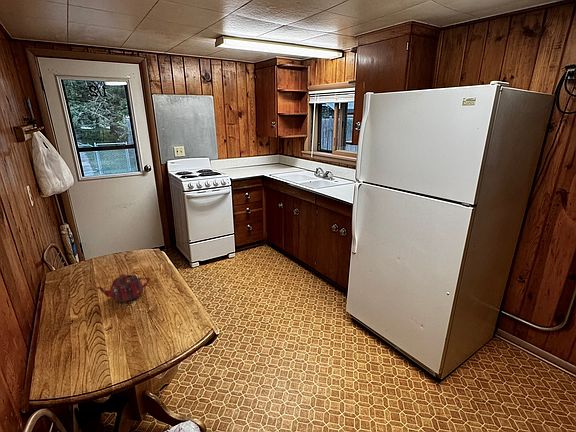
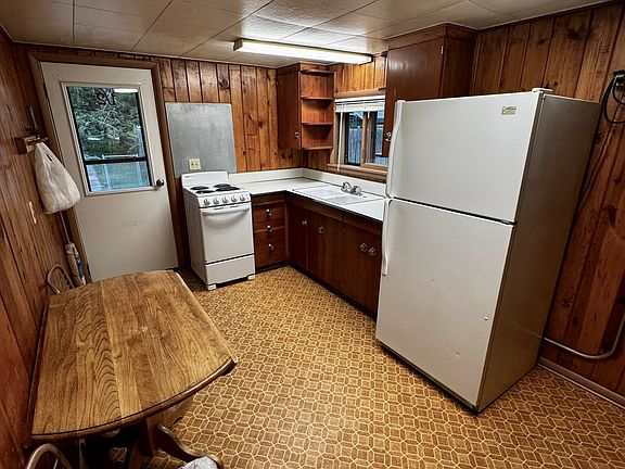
- teapot (124, 285)
